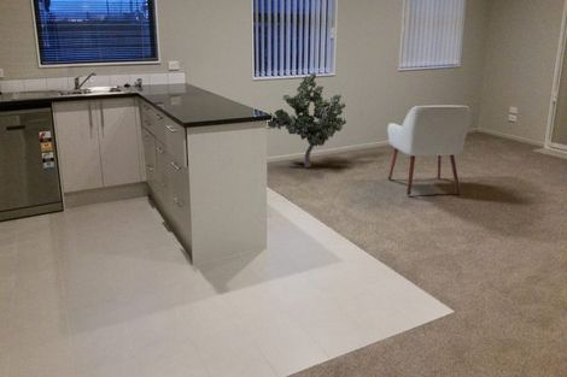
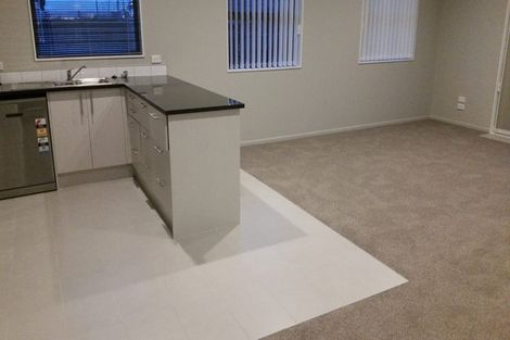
- chair (427, 146)
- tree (309, 120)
